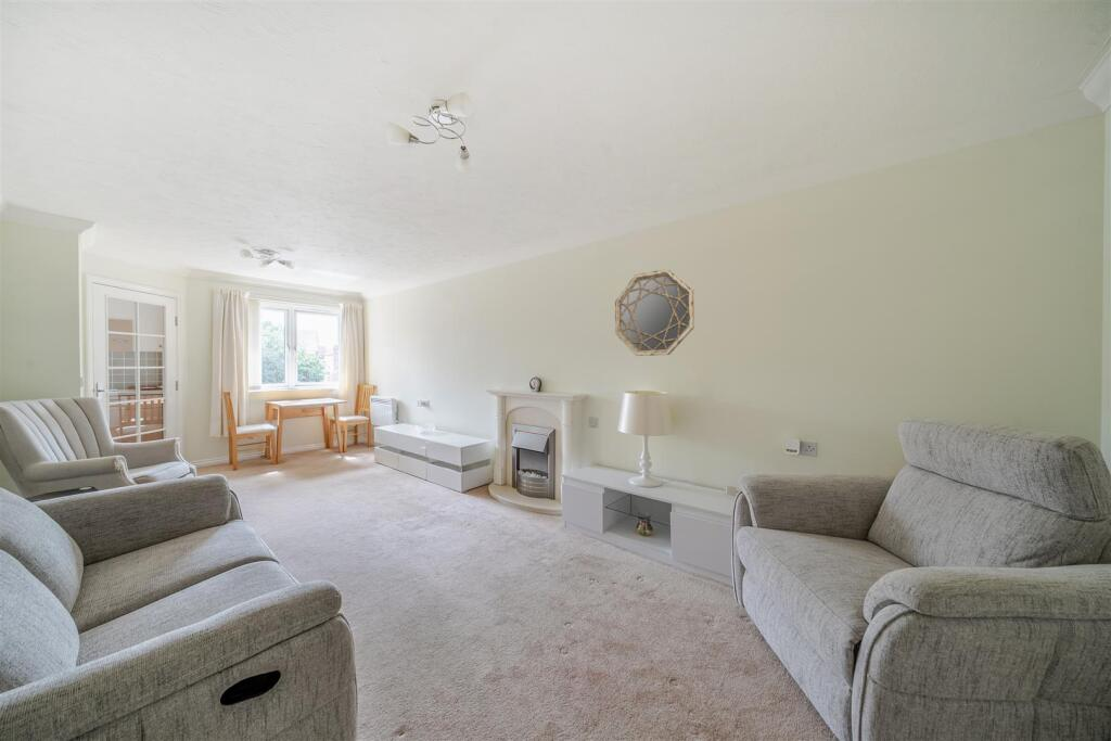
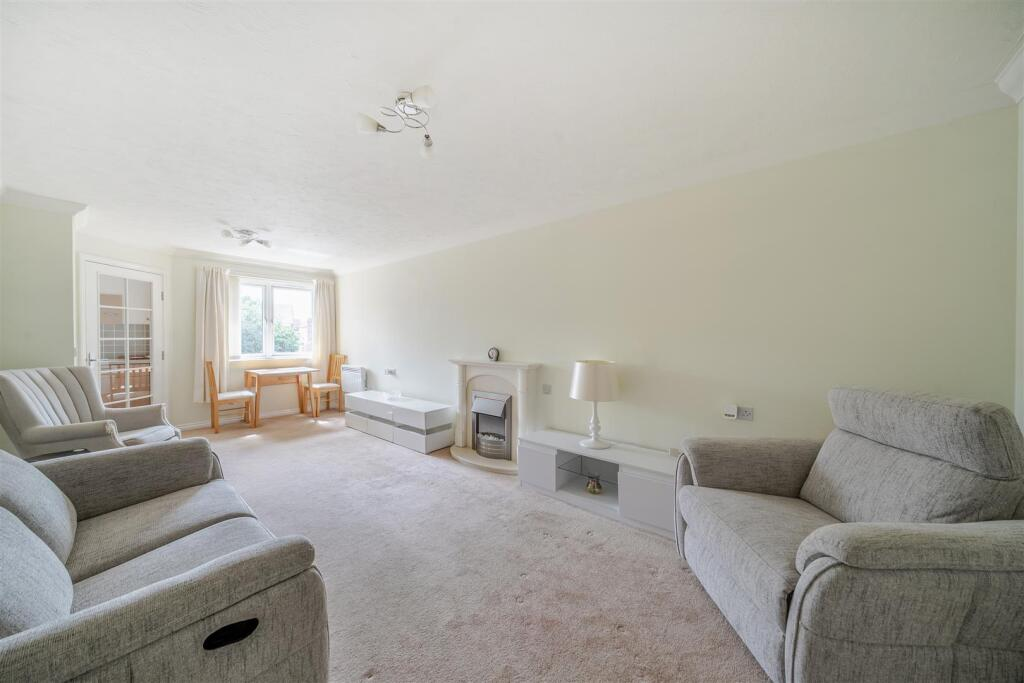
- home mirror (652, 314)
